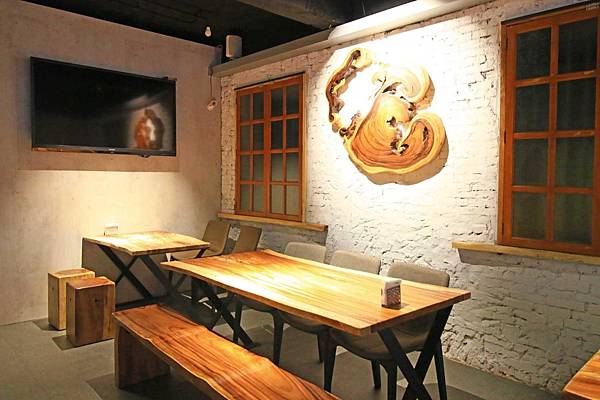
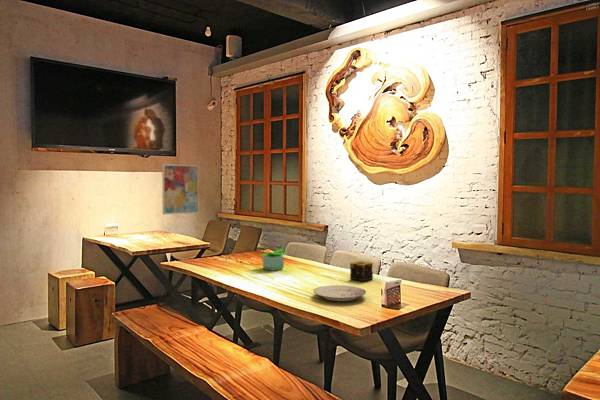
+ wall art (180, 189)
+ candle (361, 271)
+ potted plant (274, 259)
+ plate (339, 293)
